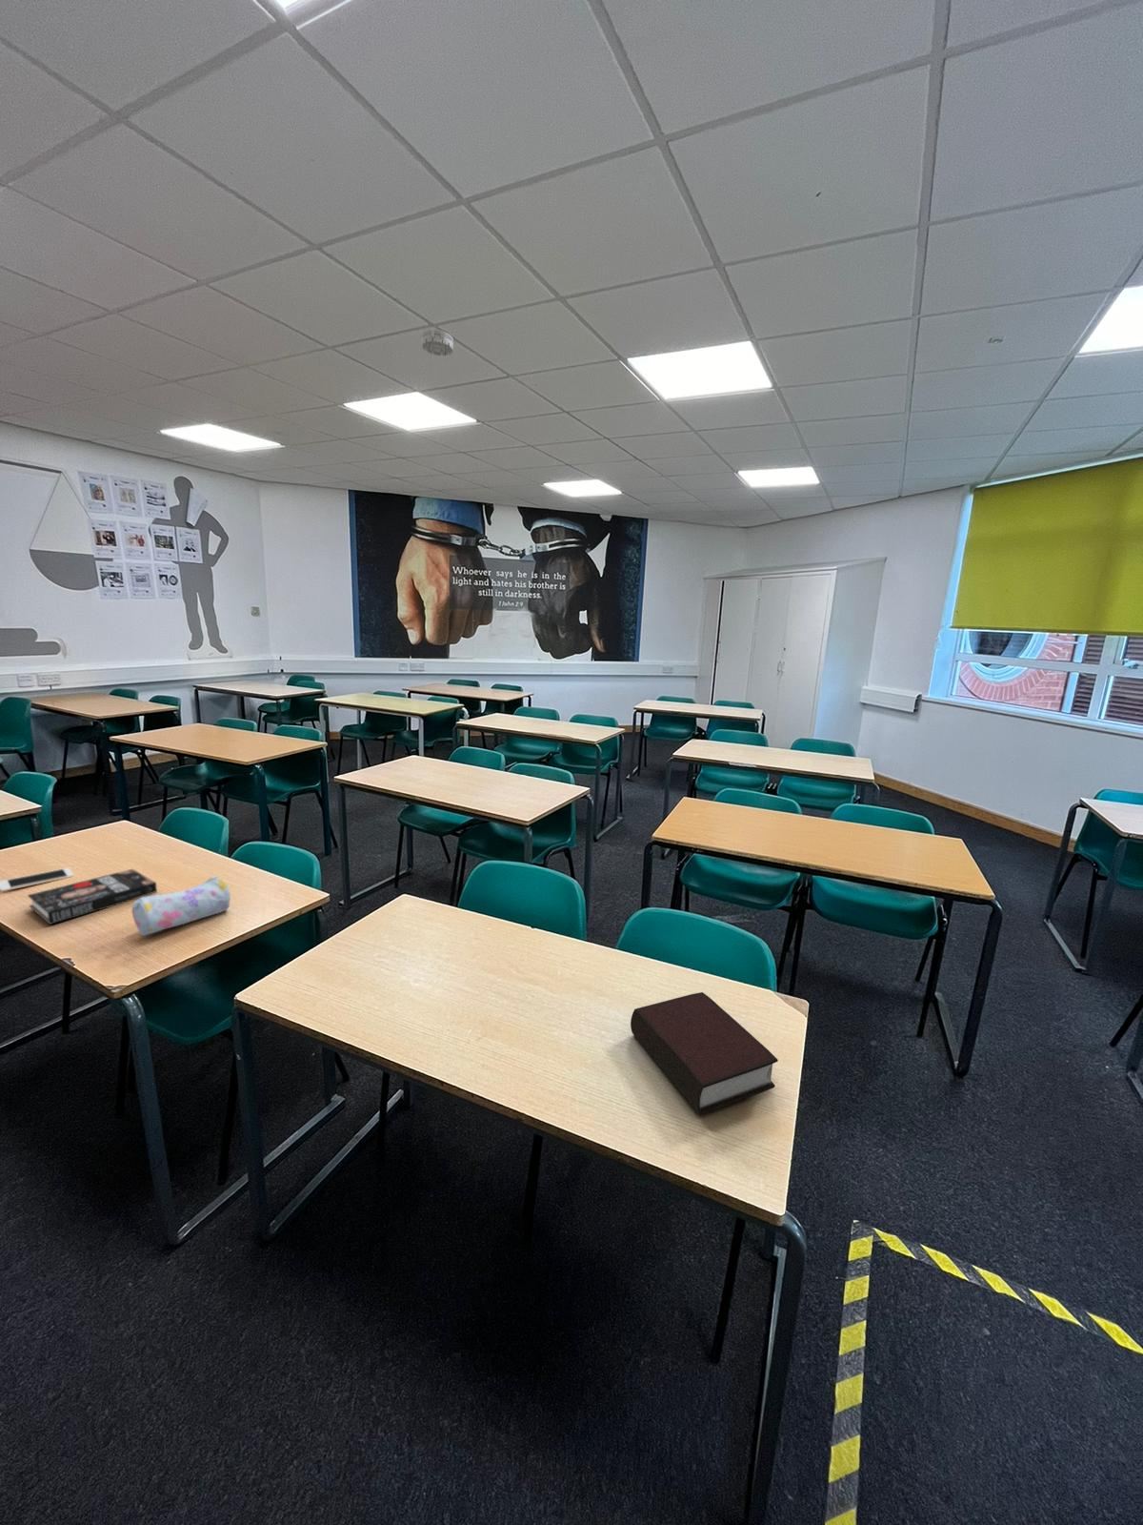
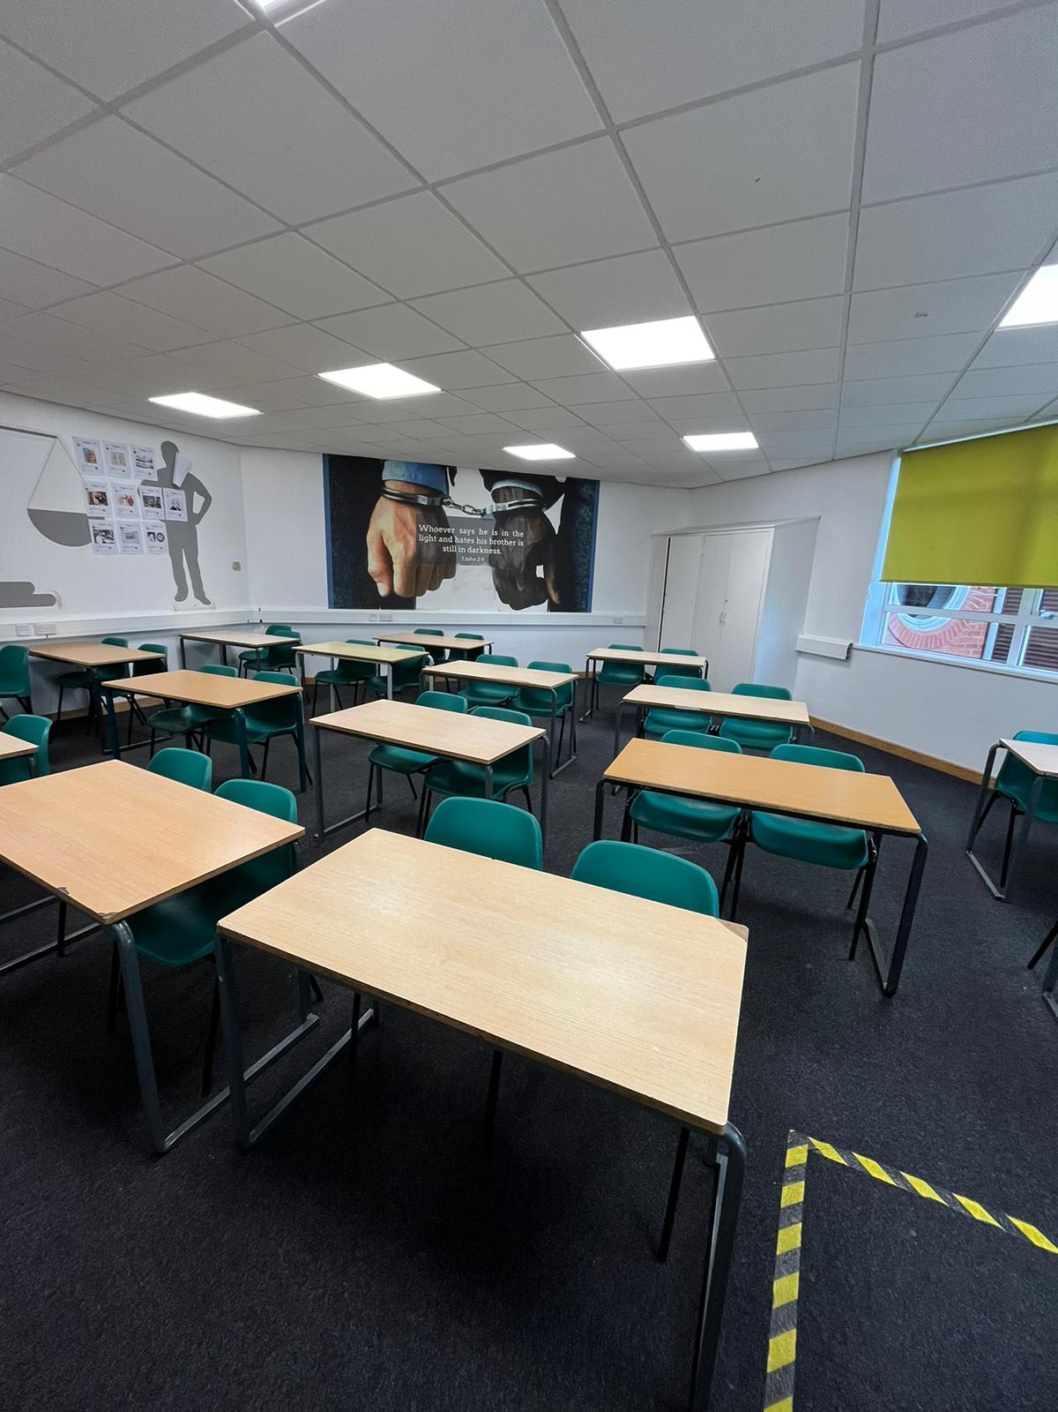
- book (95, 895)
- bible (699, 1046)
- pencil case (182, 904)
- smoke detector (437, 341)
- cell phone (36, 879)
